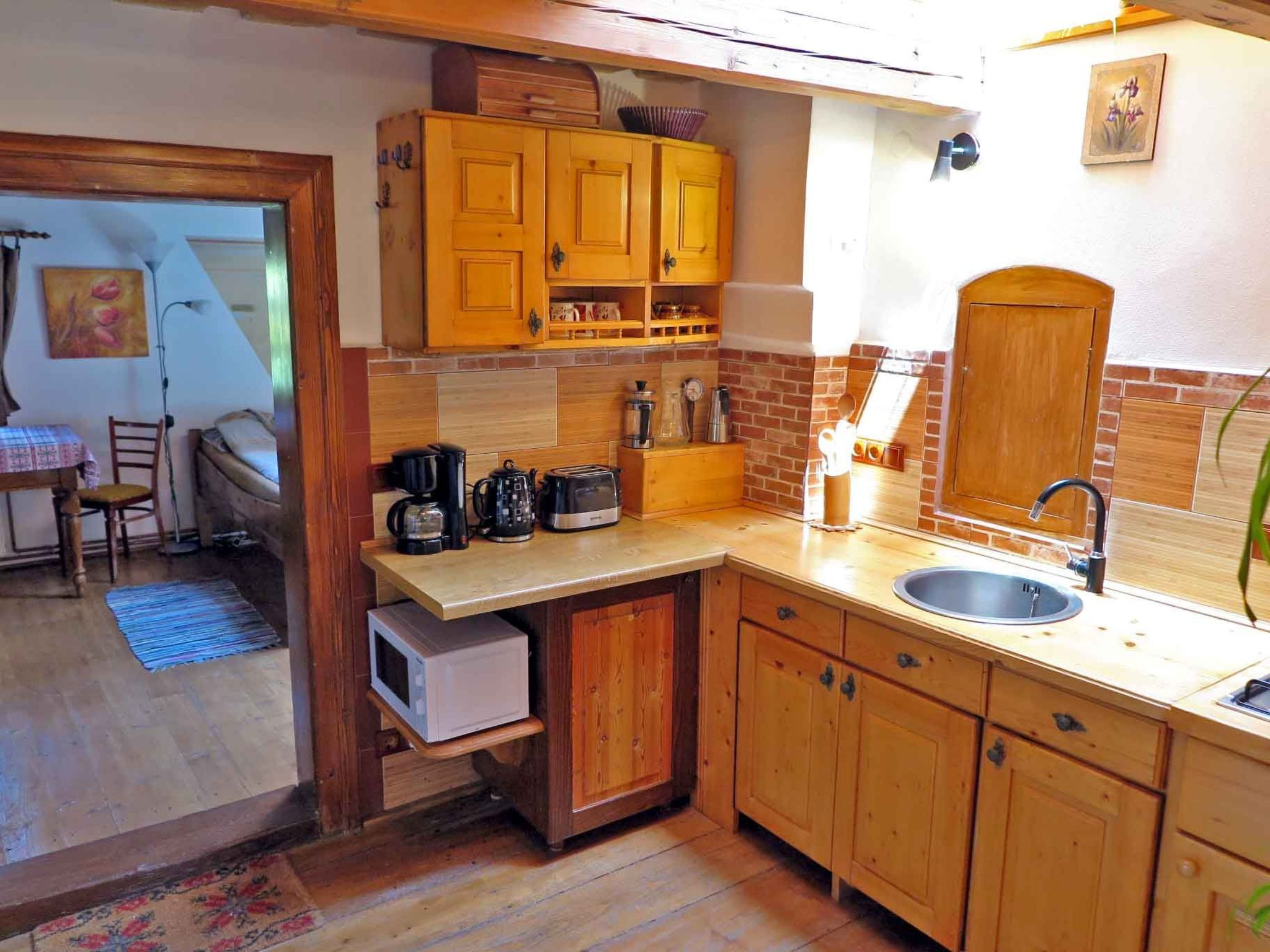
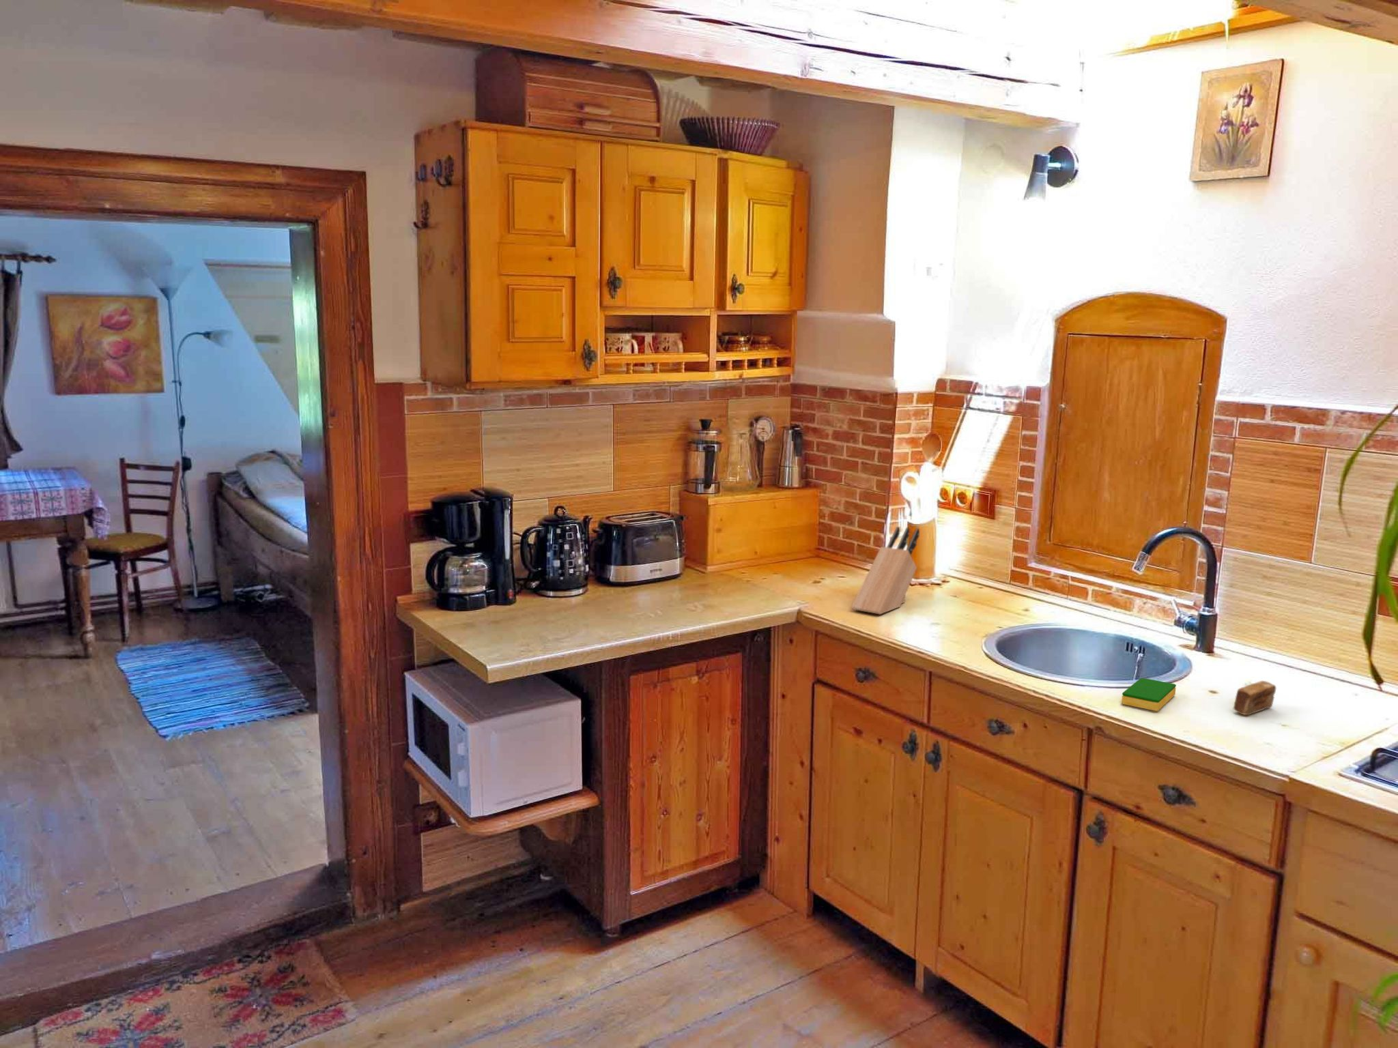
+ soap bar (1255, 697)
+ dish sponge (1149, 694)
+ knife block (888, 568)
